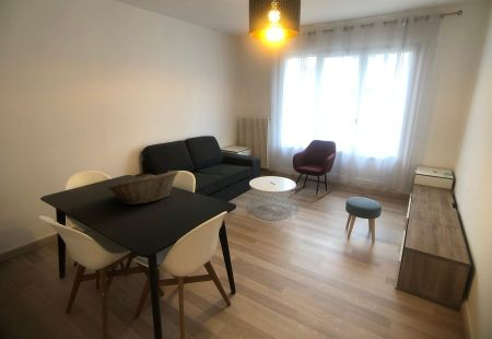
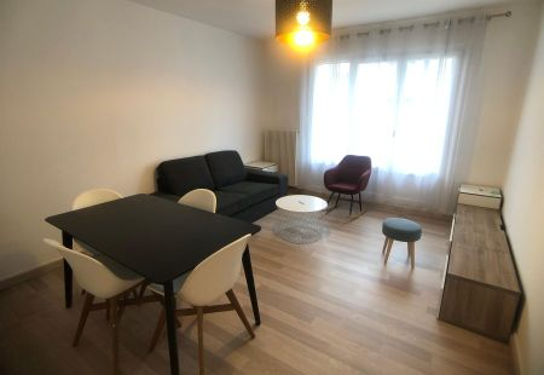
- fruit basket (145, 184)
